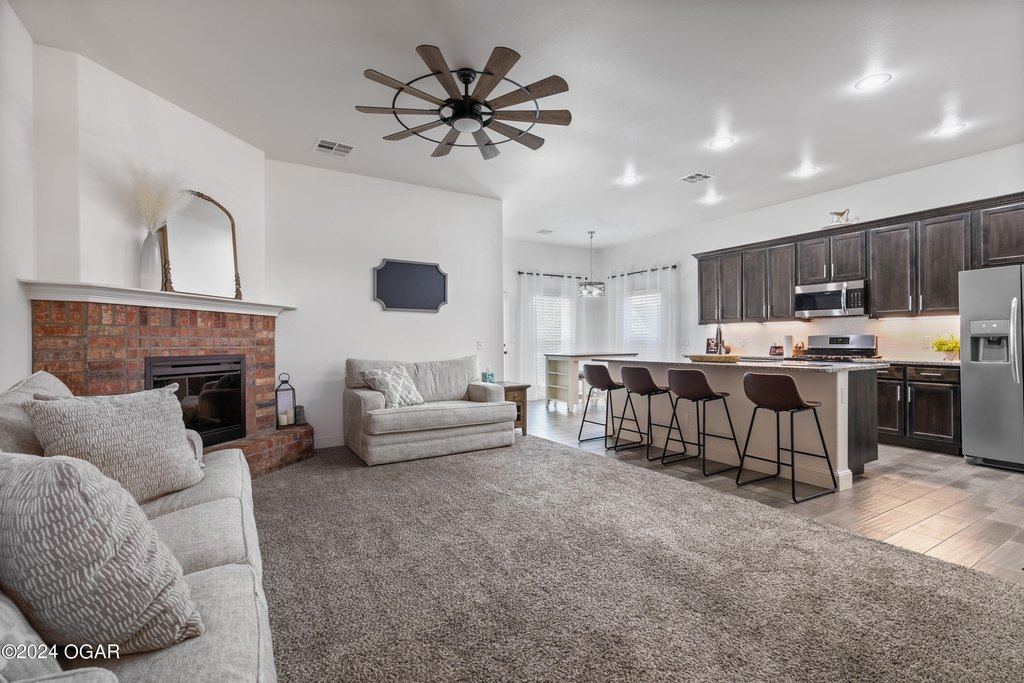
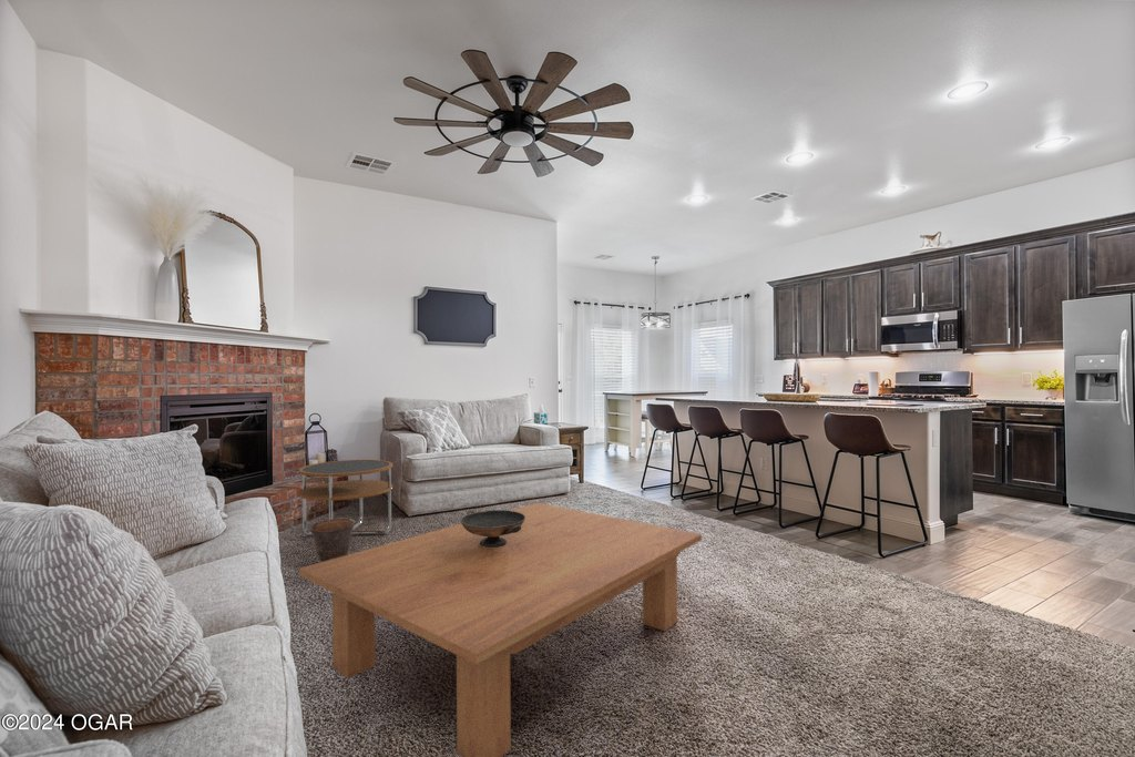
+ coffee table (519, 596)
+ decorative bowl (492, 530)
+ side table (347, 499)
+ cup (333, 543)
